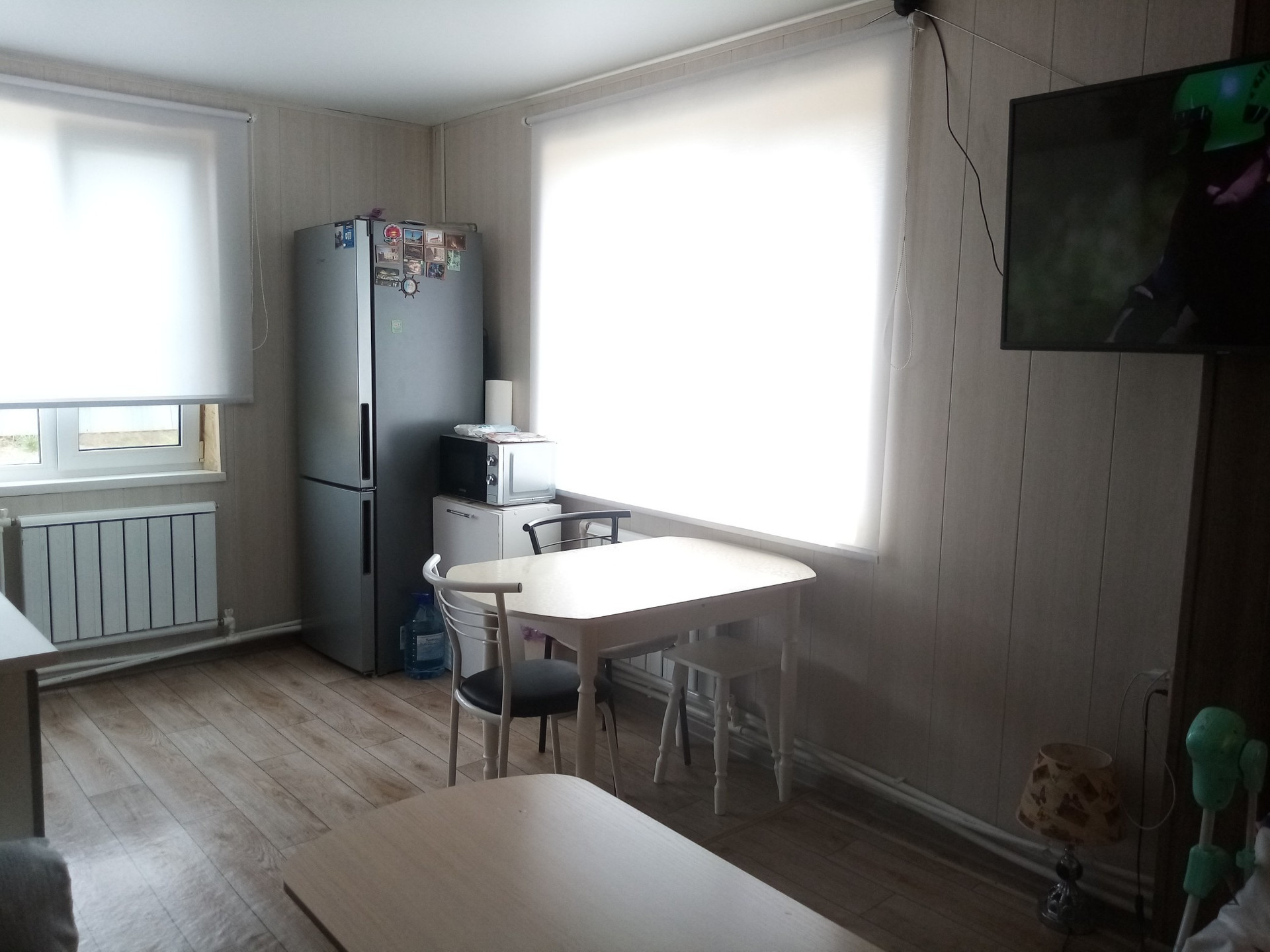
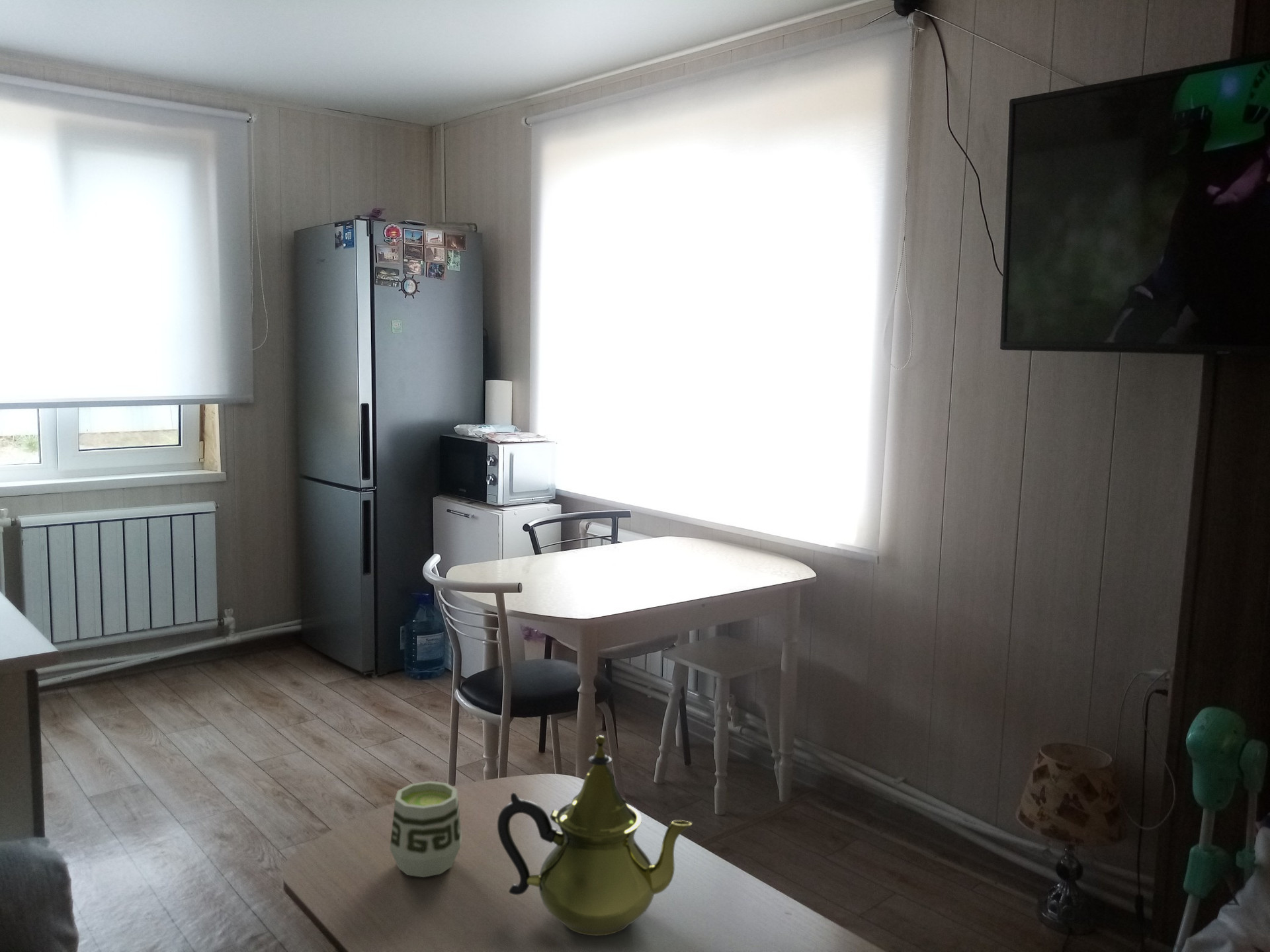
+ cup (426, 828)
+ teapot (593, 826)
